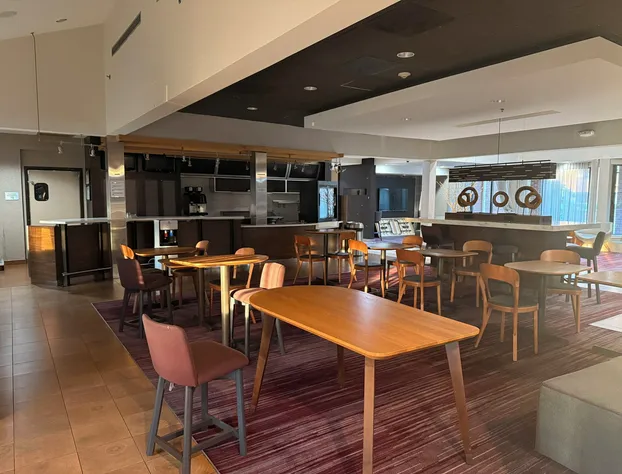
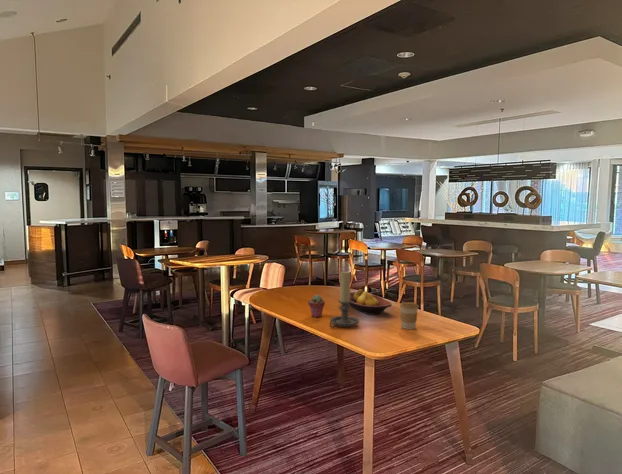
+ coffee cup (408, 314)
+ fruit bowl (365, 299)
+ candle holder (342, 298)
+ potted succulent (316, 305)
